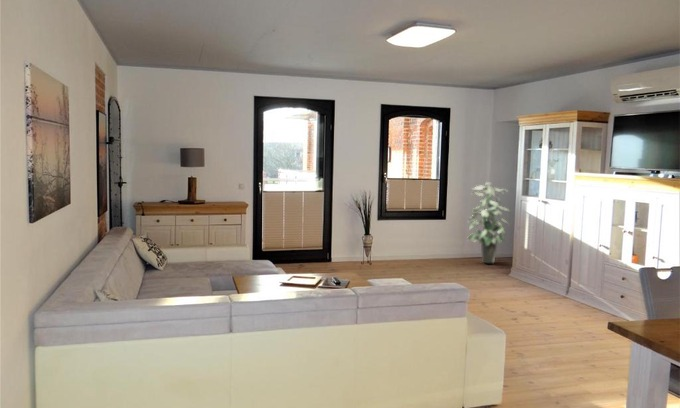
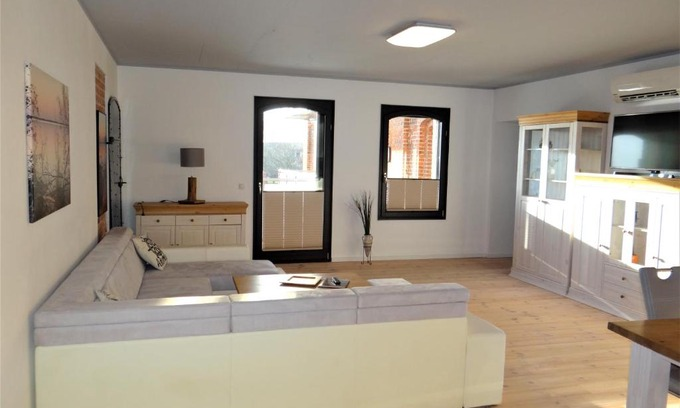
- indoor plant (487, 222)
